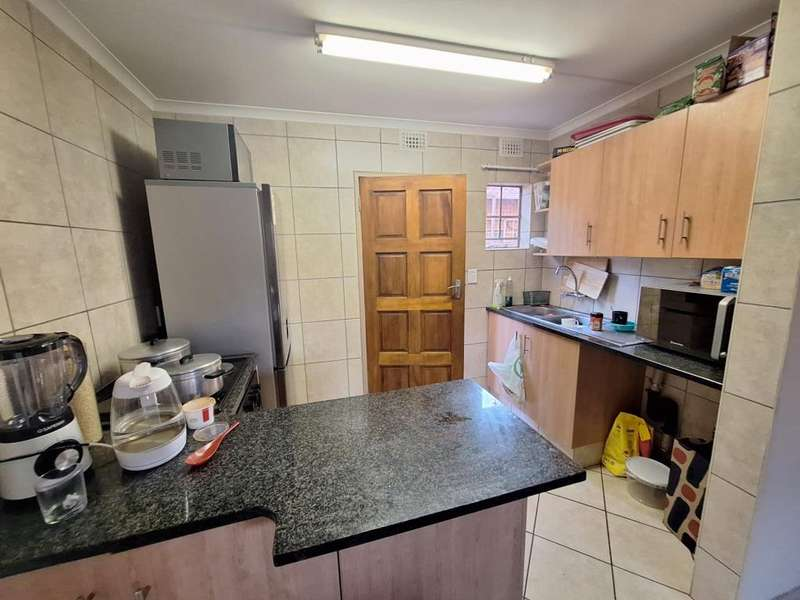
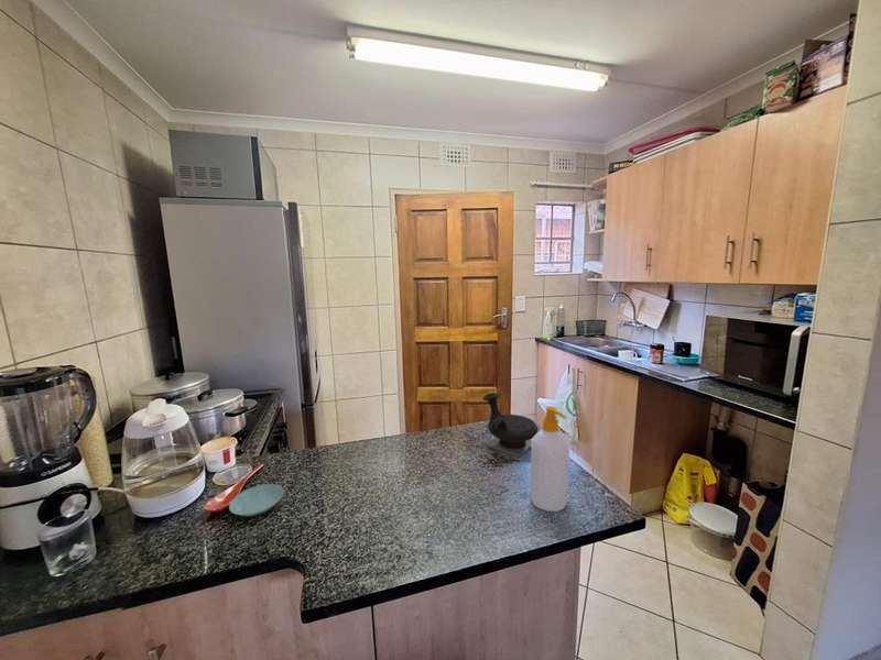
+ soap bottle (550, 455)
+ teapot (504, 422)
+ saucer (258, 502)
